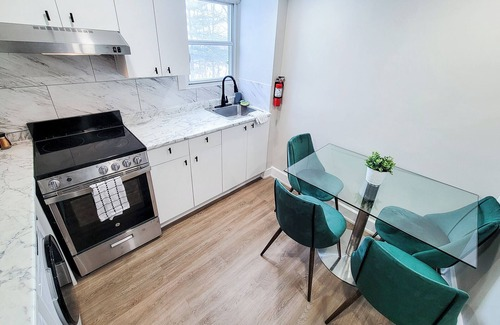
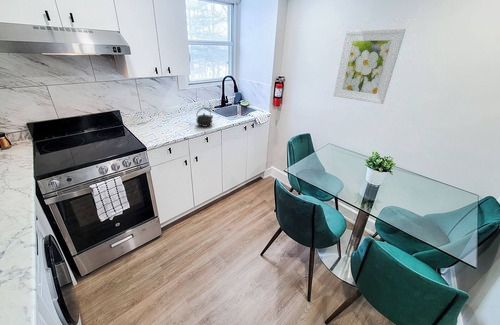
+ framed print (364, 67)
+ kettle (205, 116)
